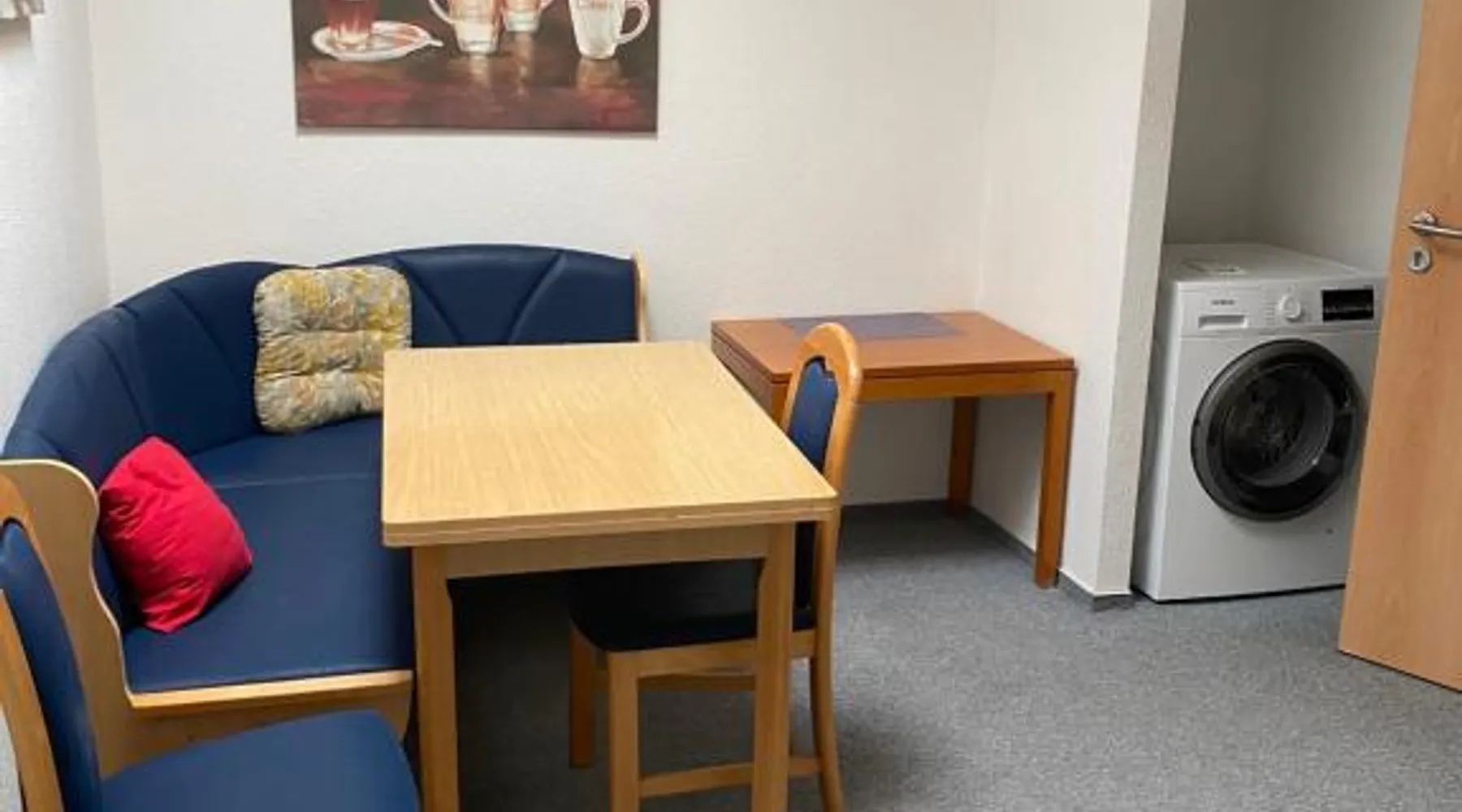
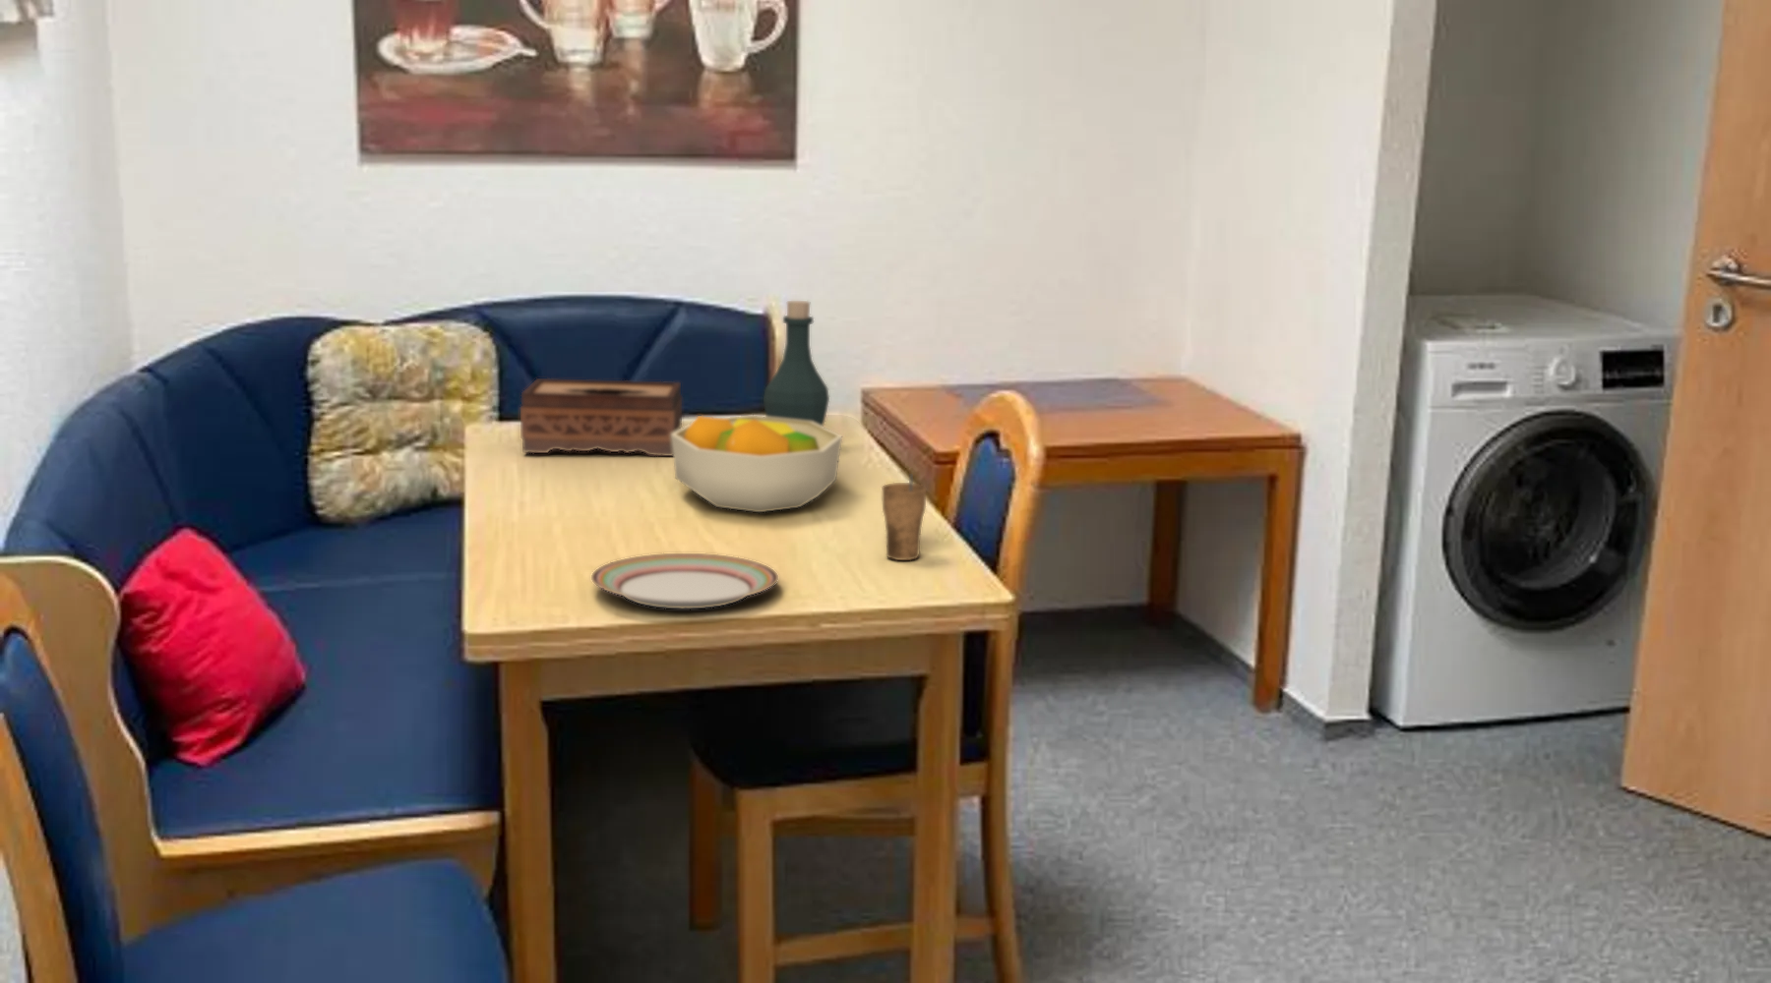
+ cup (904, 513)
+ tissue box (603, 415)
+ bottle (797, 375)
+ fruit bowl (757, 452)
+ plate (684, 584)
